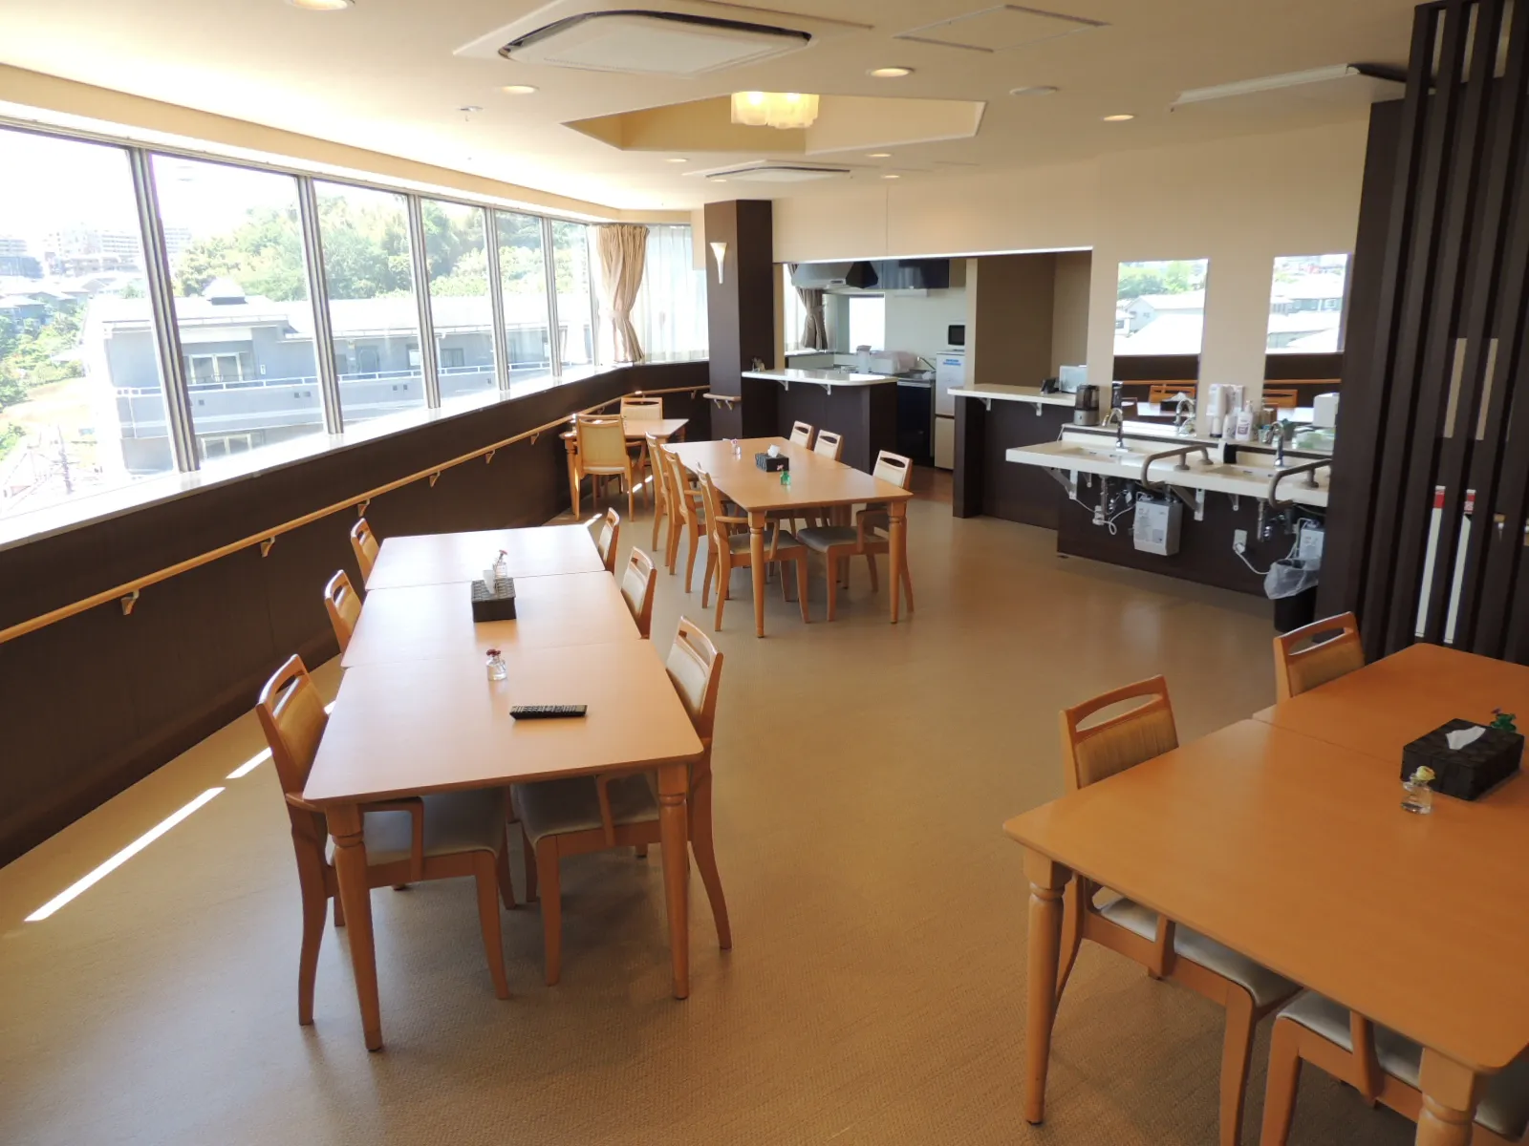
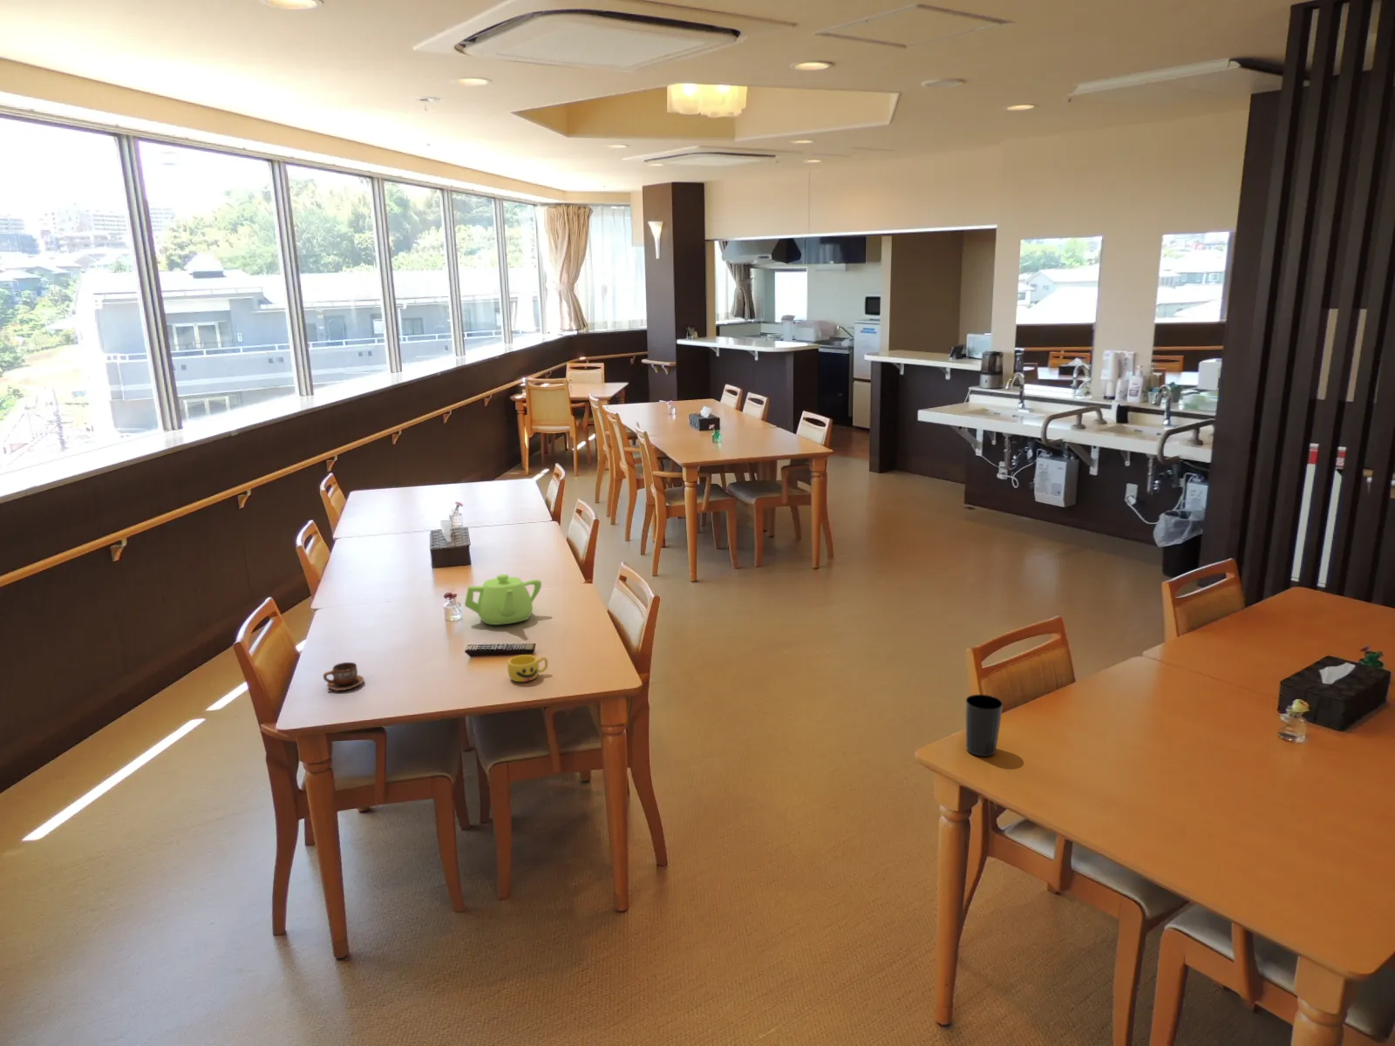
+ cup (983, 725)
+ cup (344, 676)
+ cup (527, 668)
+ teapot (504, 598)
